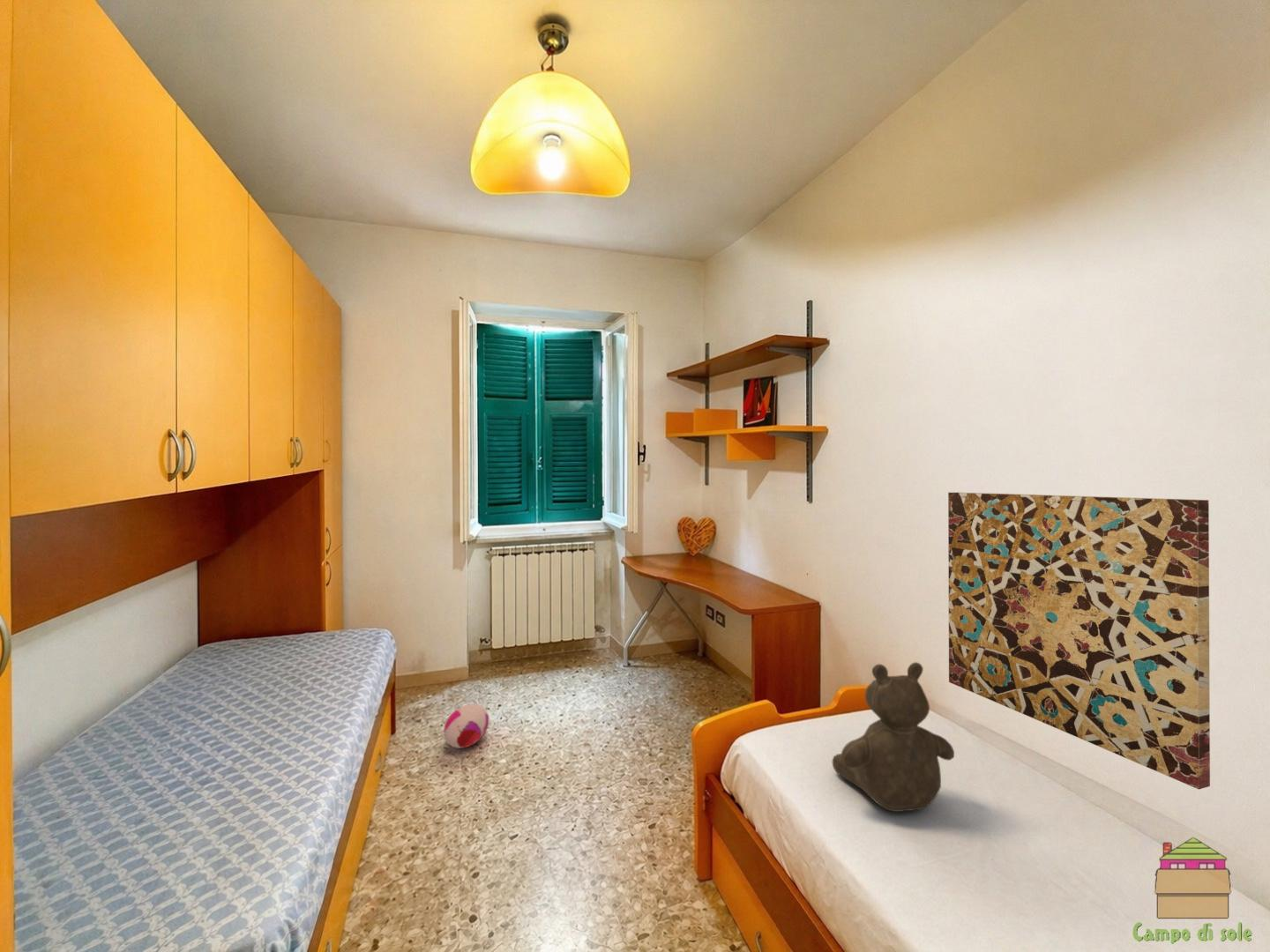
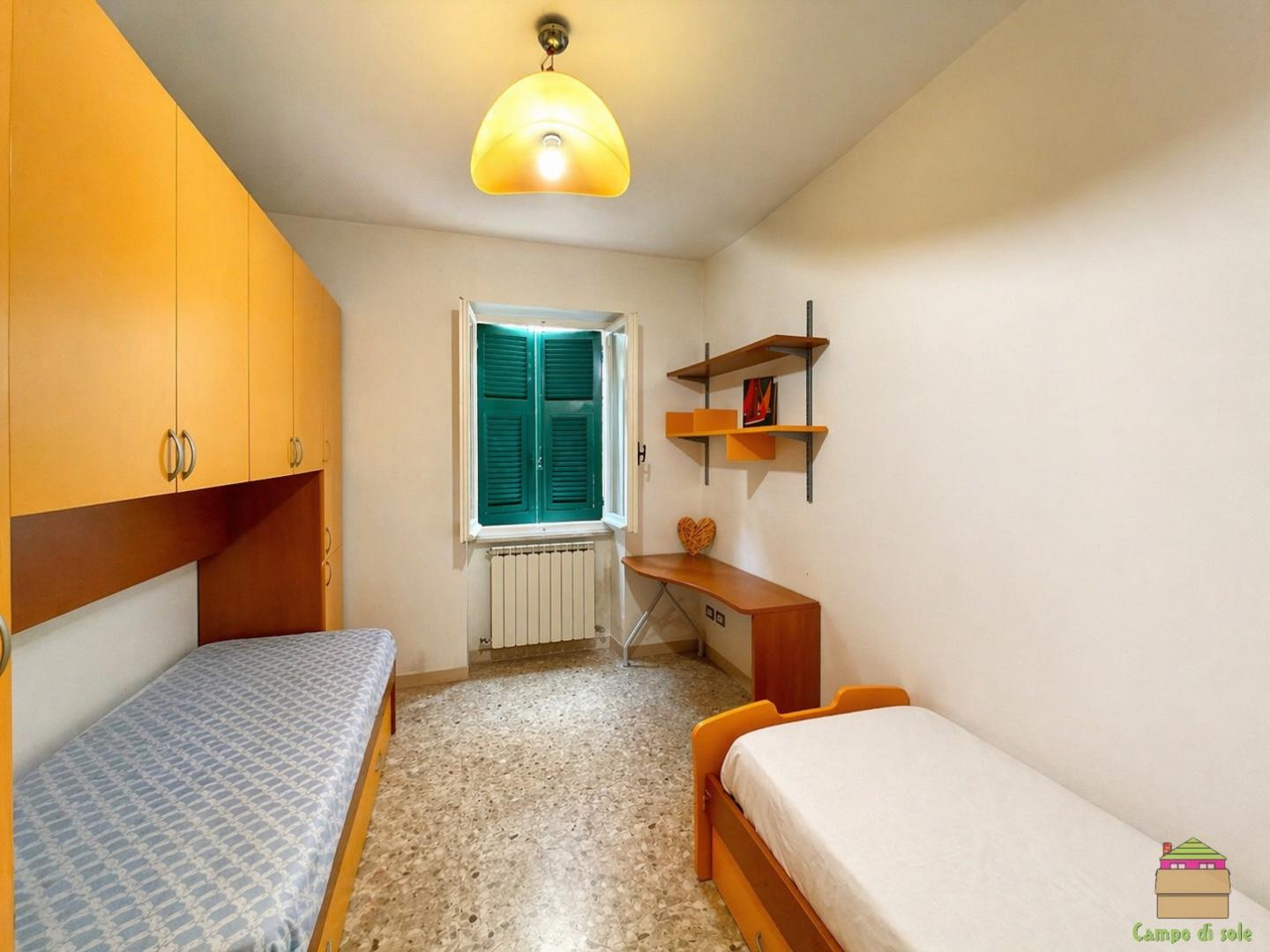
- plush toy (467, 725)
- teddy bear (885, 725)
- wall art (1052, 609)
